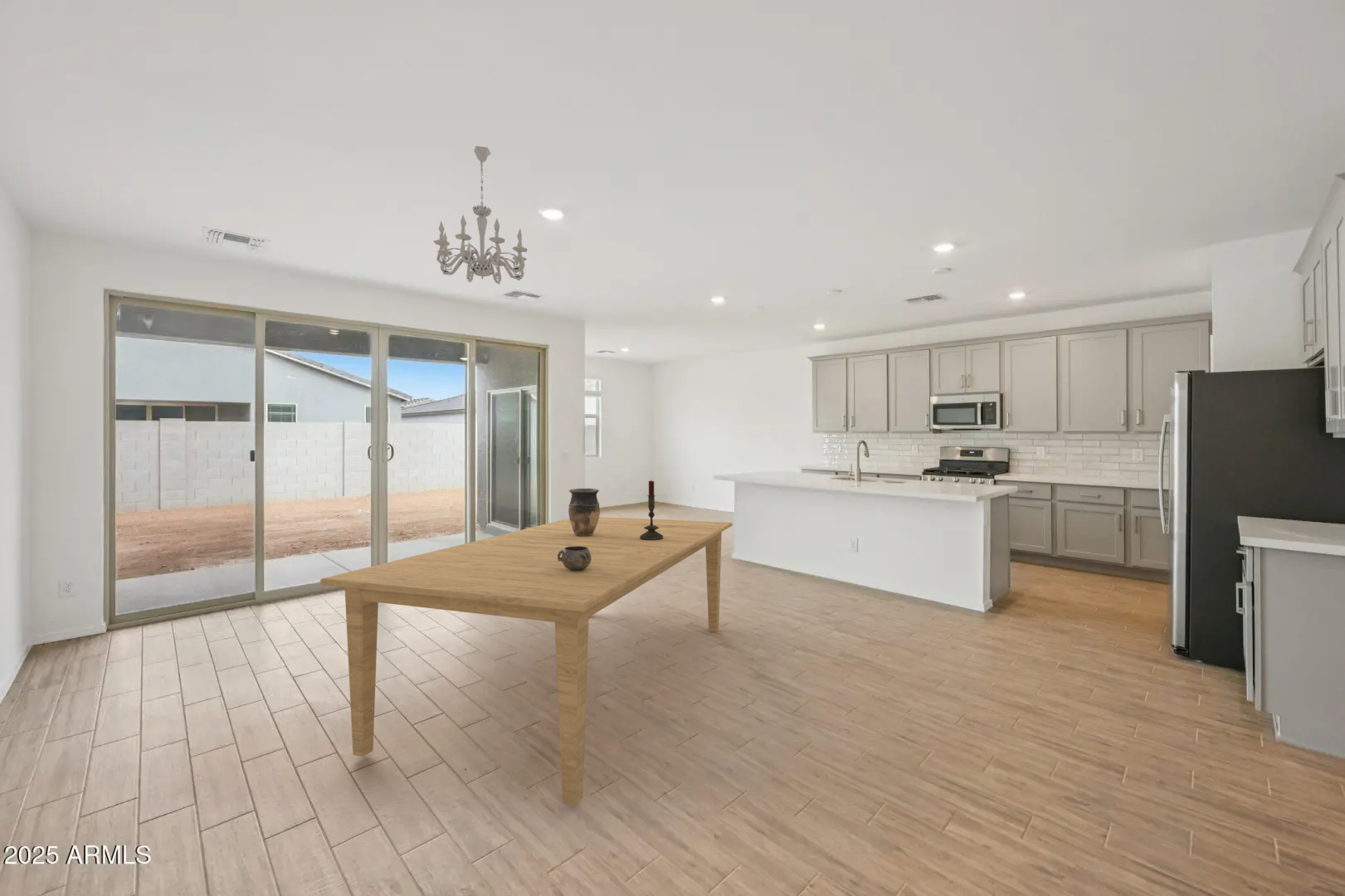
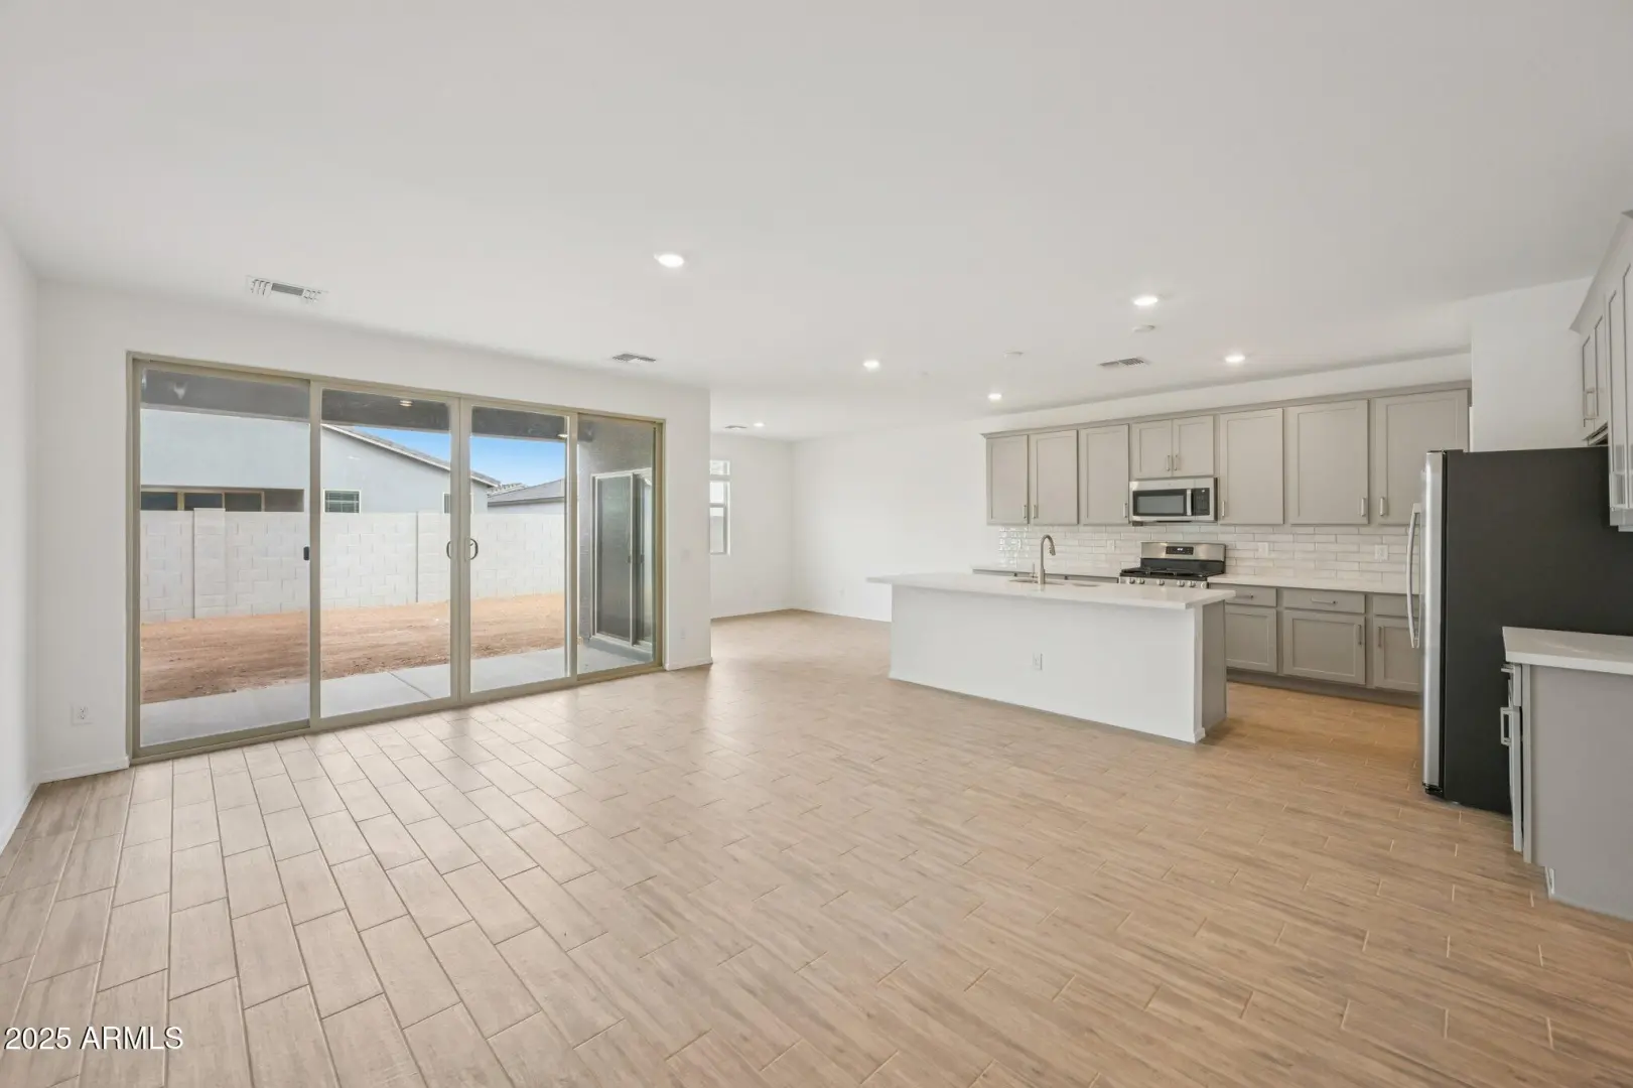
- vase (584, 511)
- decorative bowl (578, 558)
- candle (651, 508)
- dining table (580, 611)
- chandelier (481, 215)
